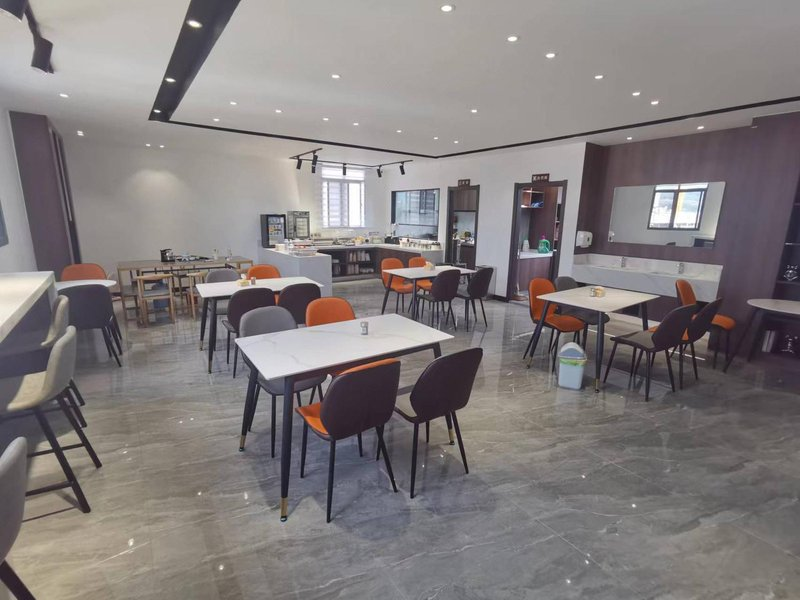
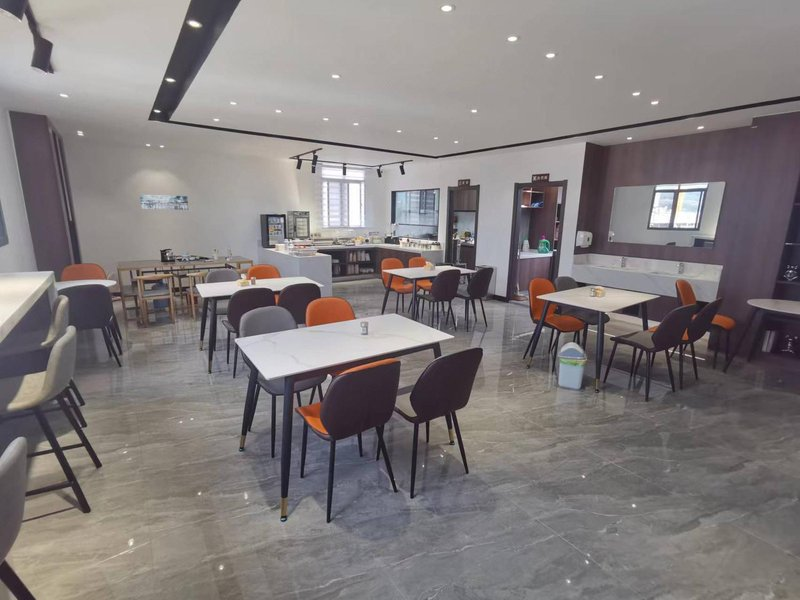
+ wall art (164, 202)
